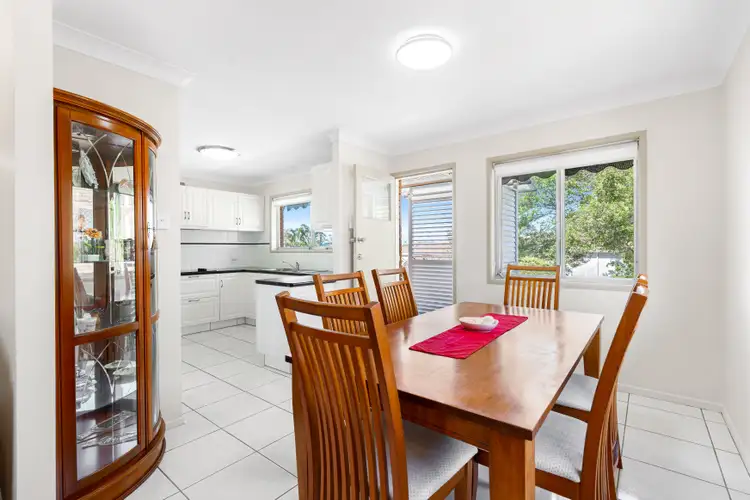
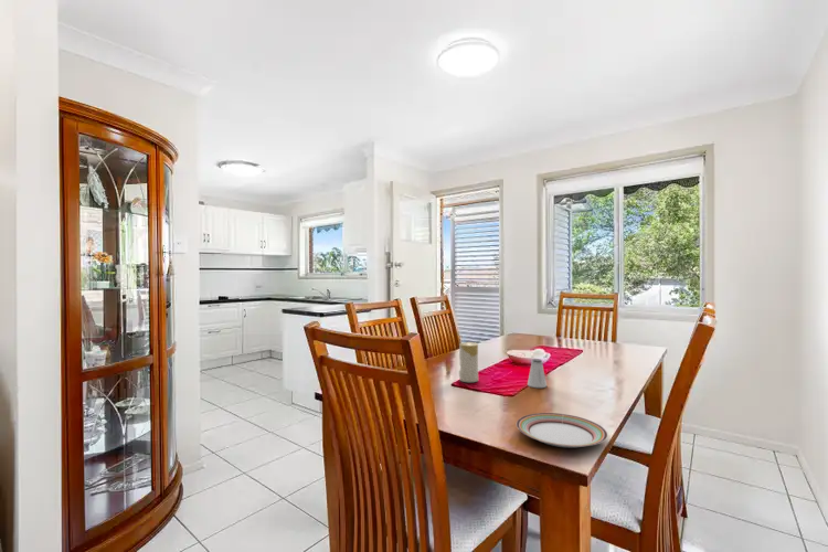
+ plate (560, 431)
+ candle (468, 361)
+ saltshaker (537, 372)
